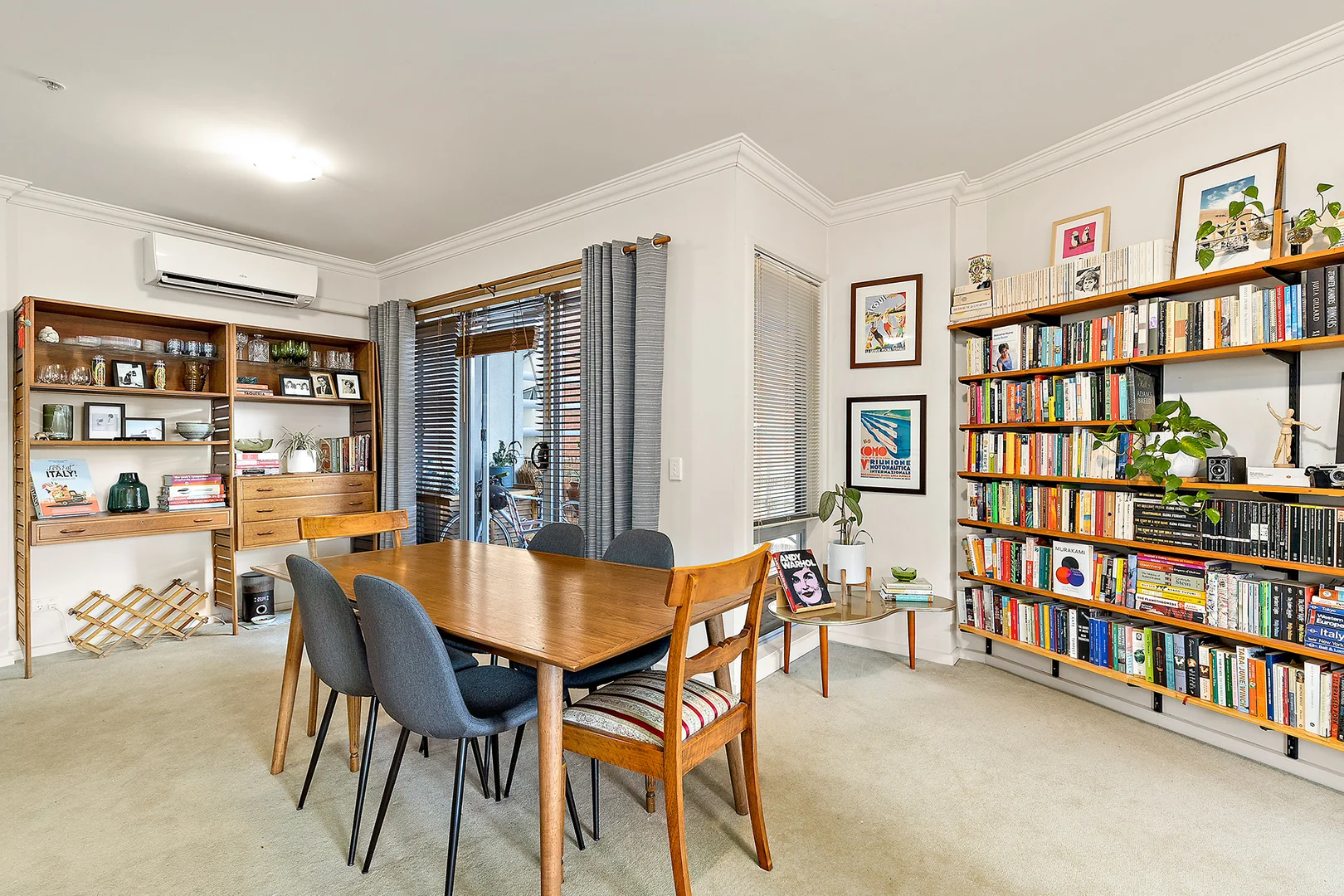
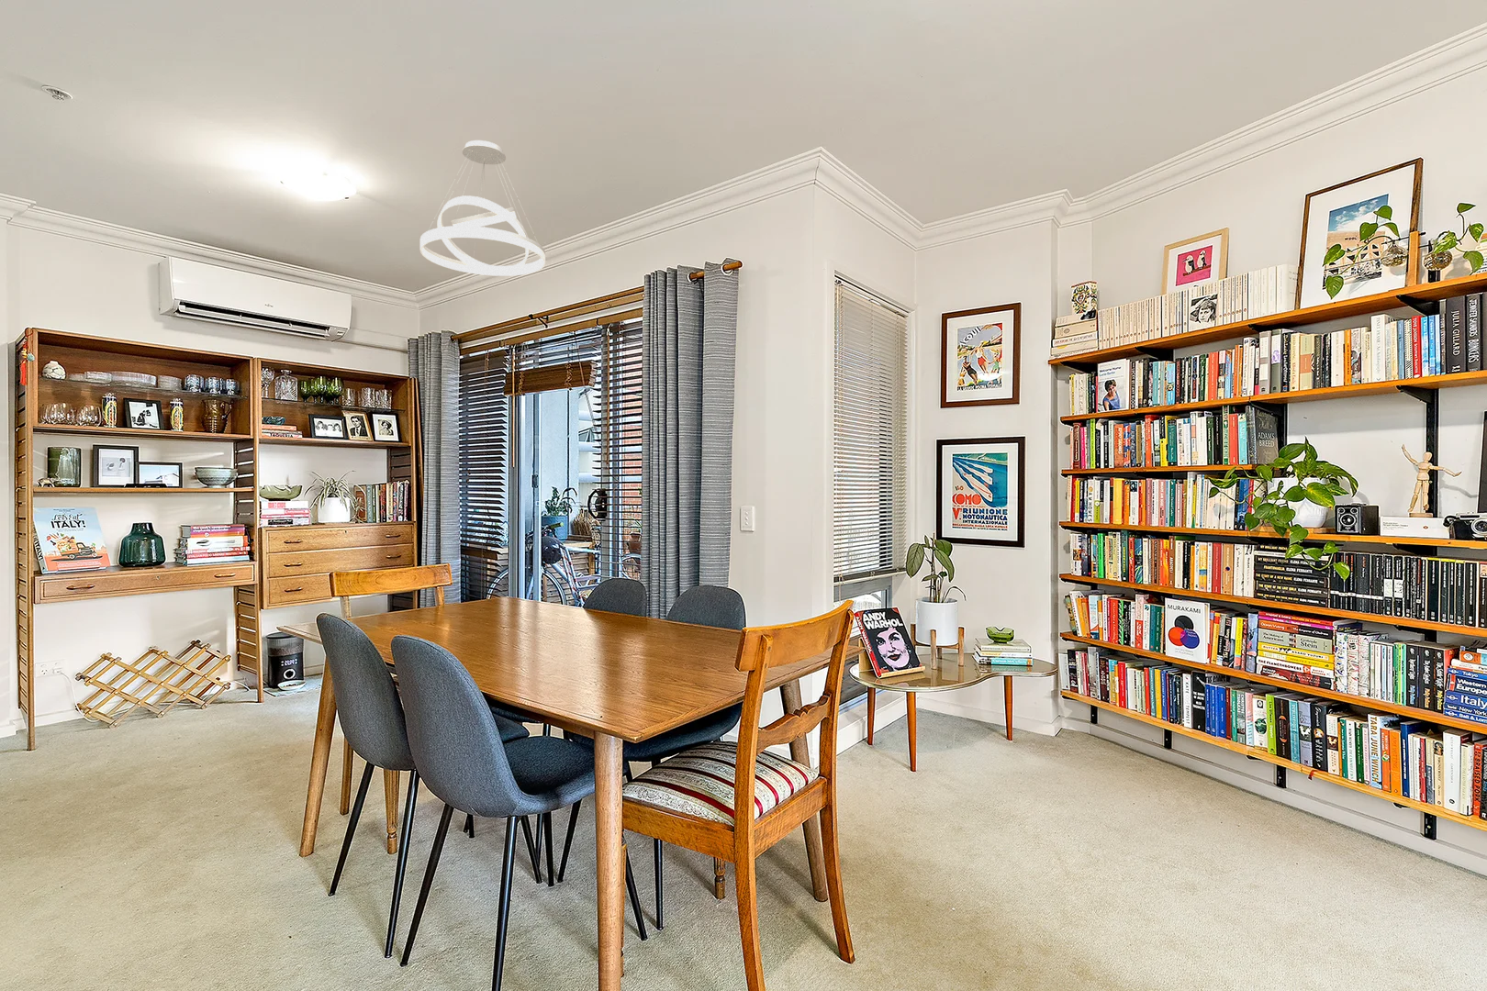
+ pendant light (483, 207)
